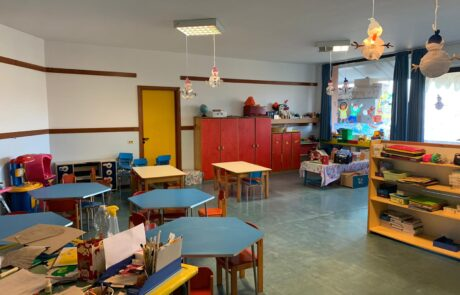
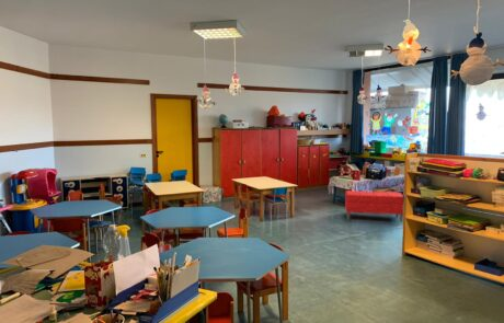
+ bench (373, 206)
